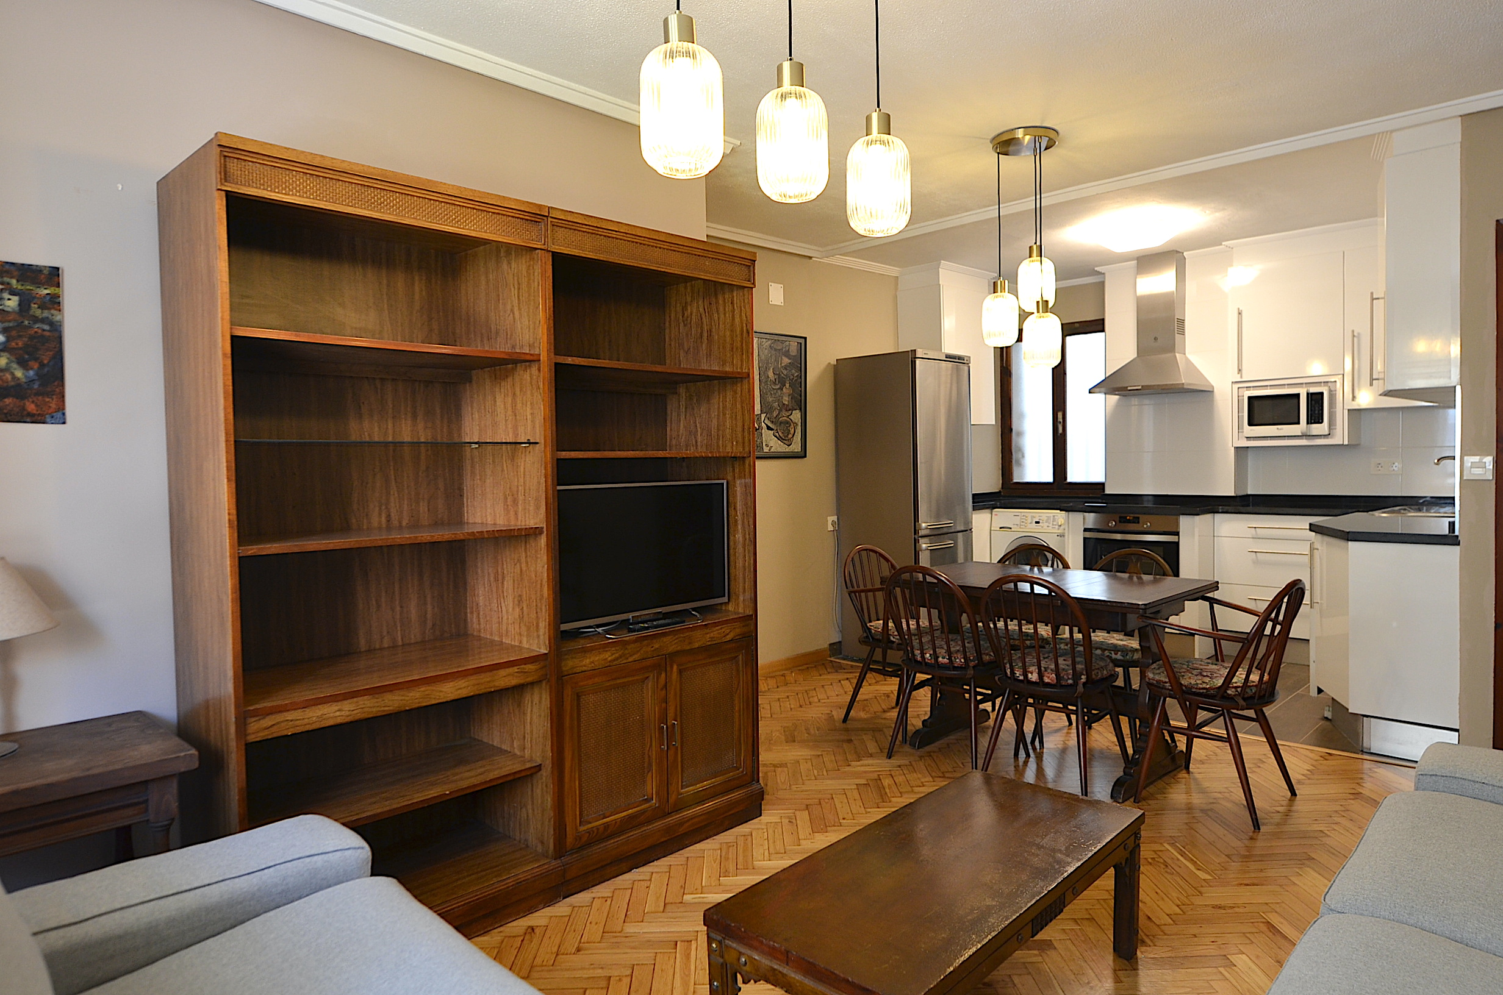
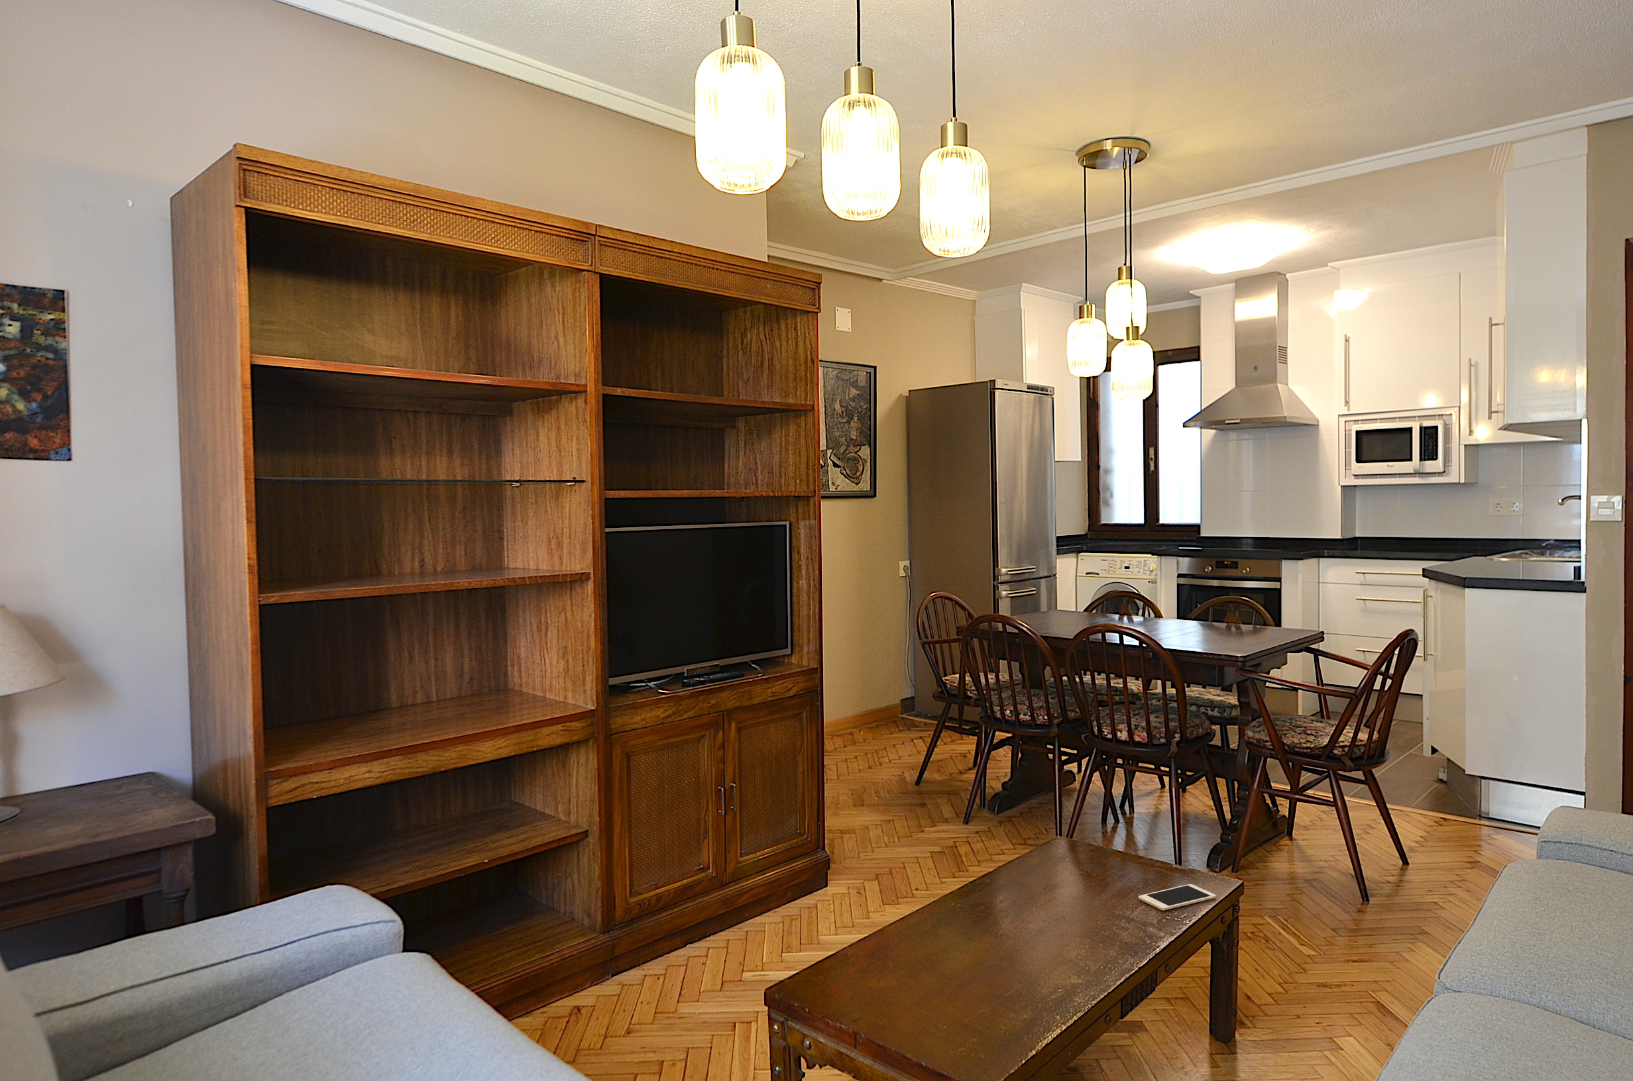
+ cell phone (1177, 896)
